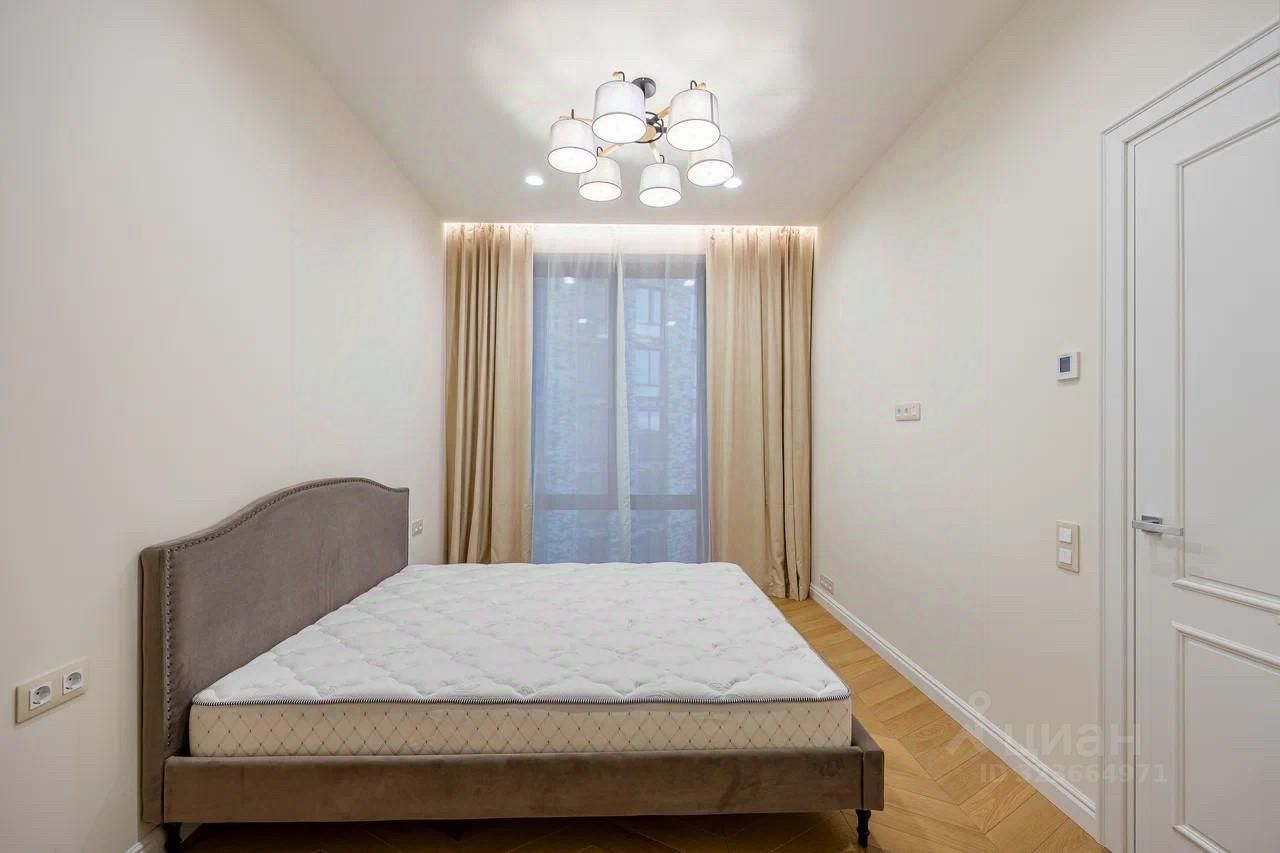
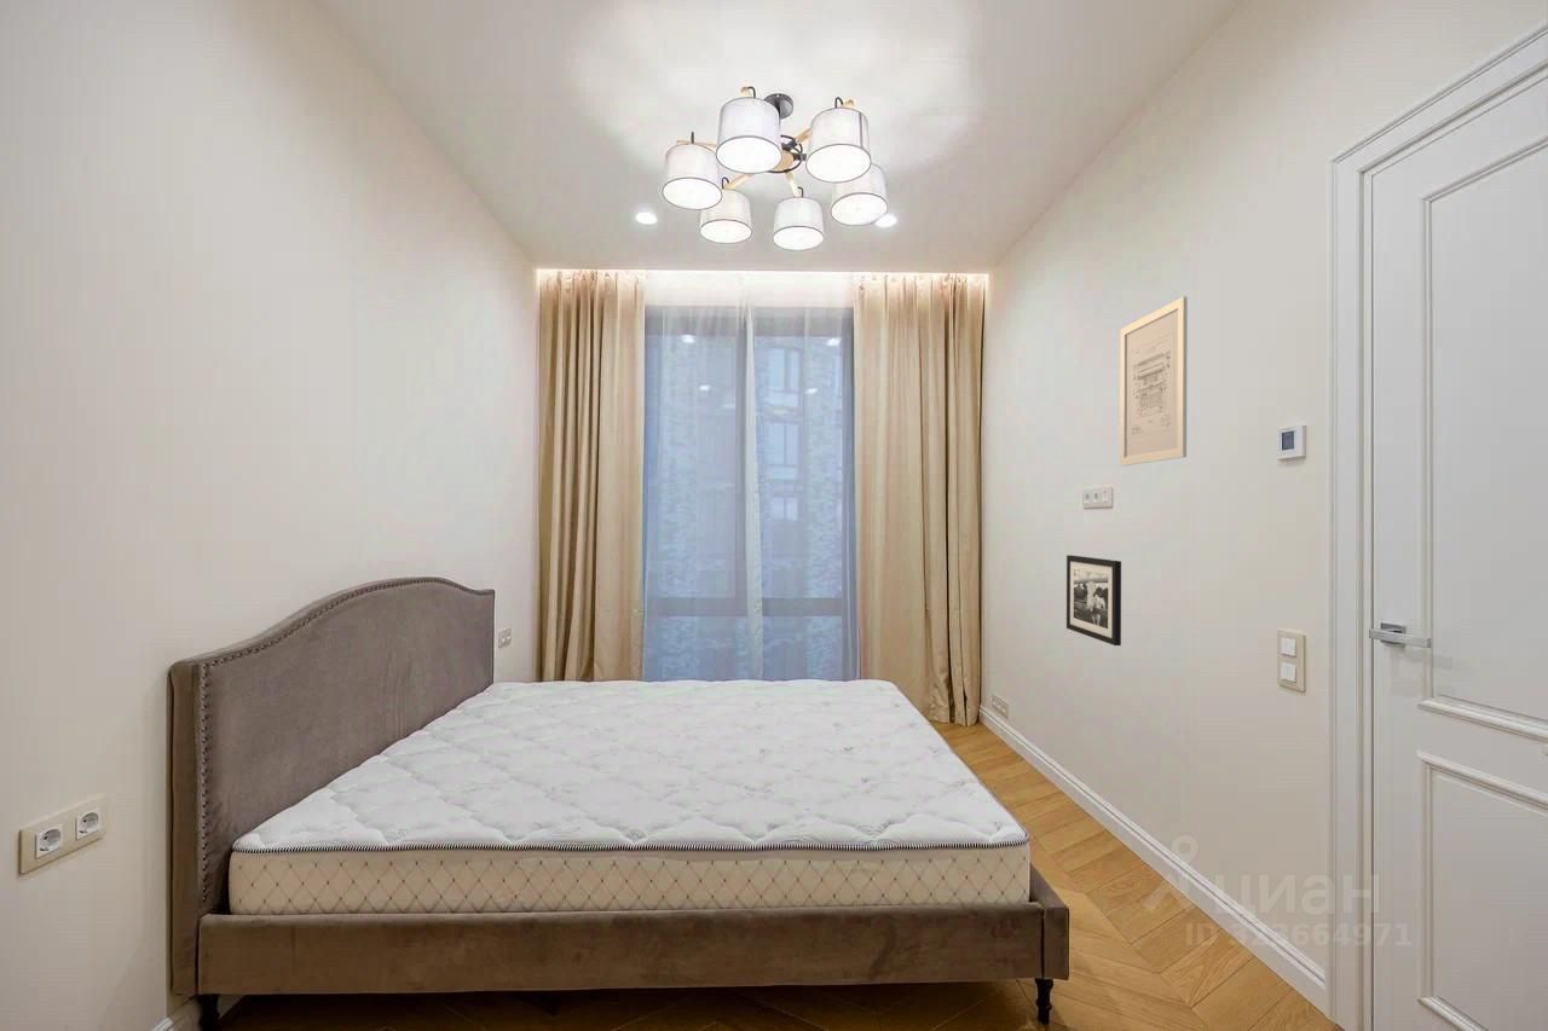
+ wall art (1150, 388)
+ picture frame (1091, 597)
